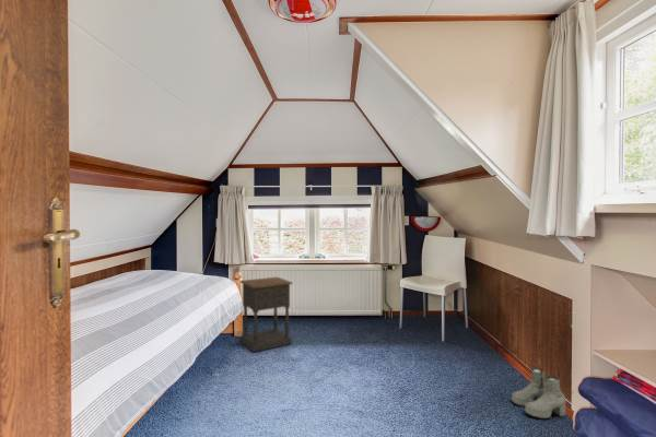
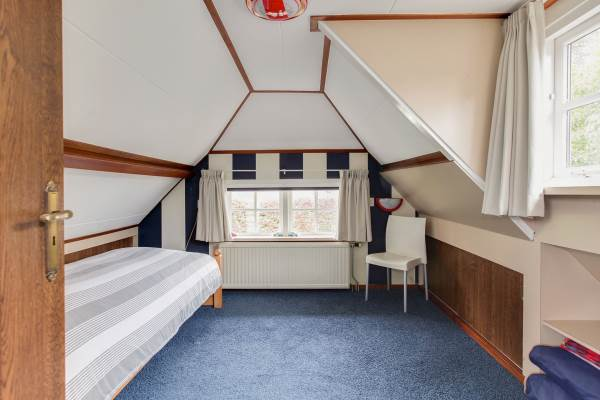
- nightstand (265, 309)
- boots (538, 390)
